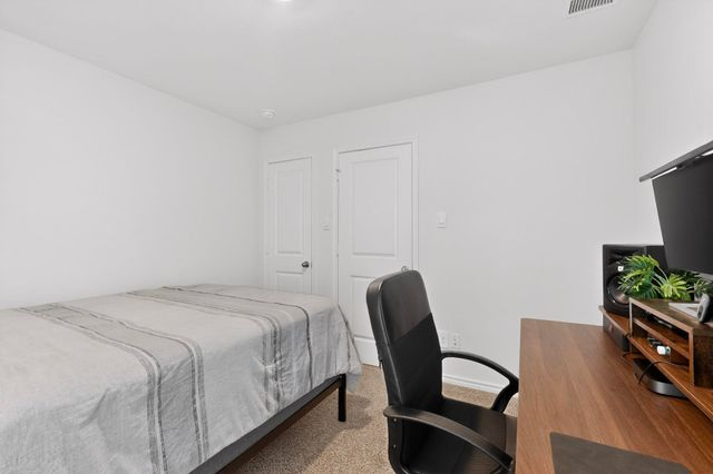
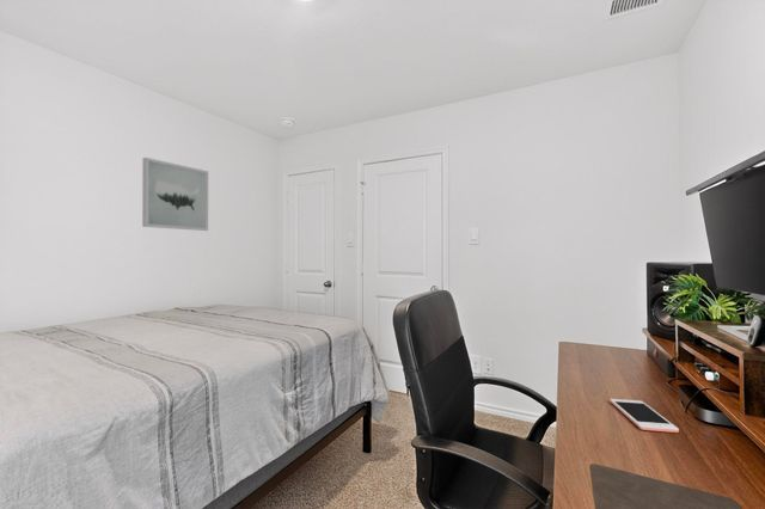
+ wall art (177, 196)
+ cell phone (641, 413)
